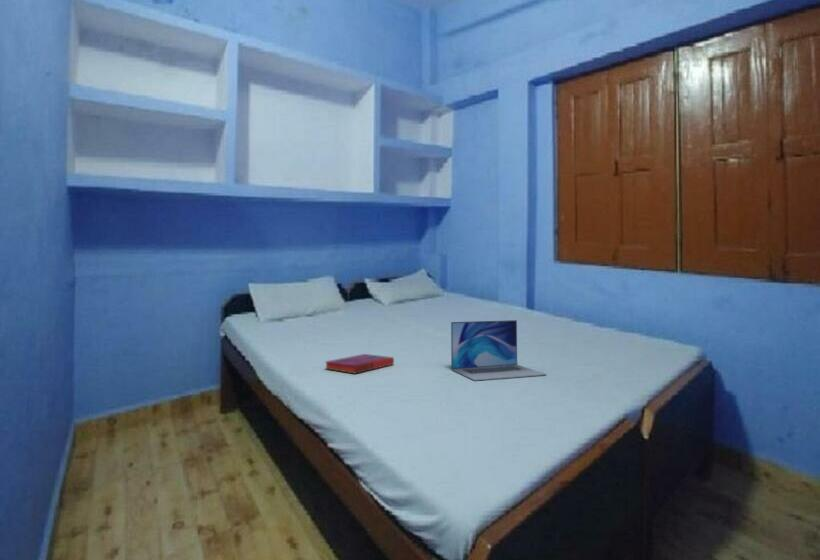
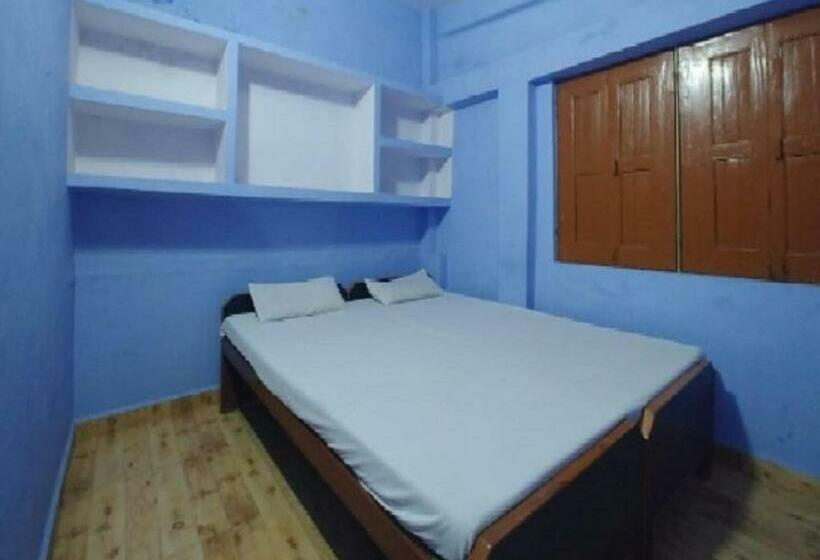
- laptop (497, 347)
- hardback book (360, 363)
